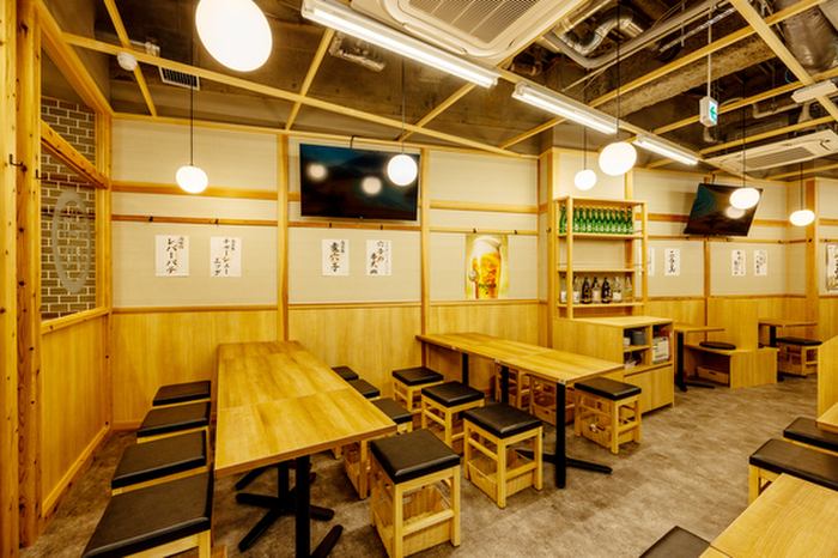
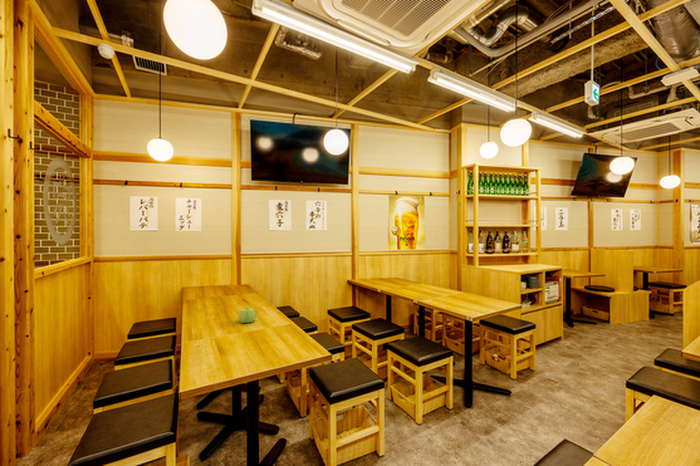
+ teapot (247, 314)
